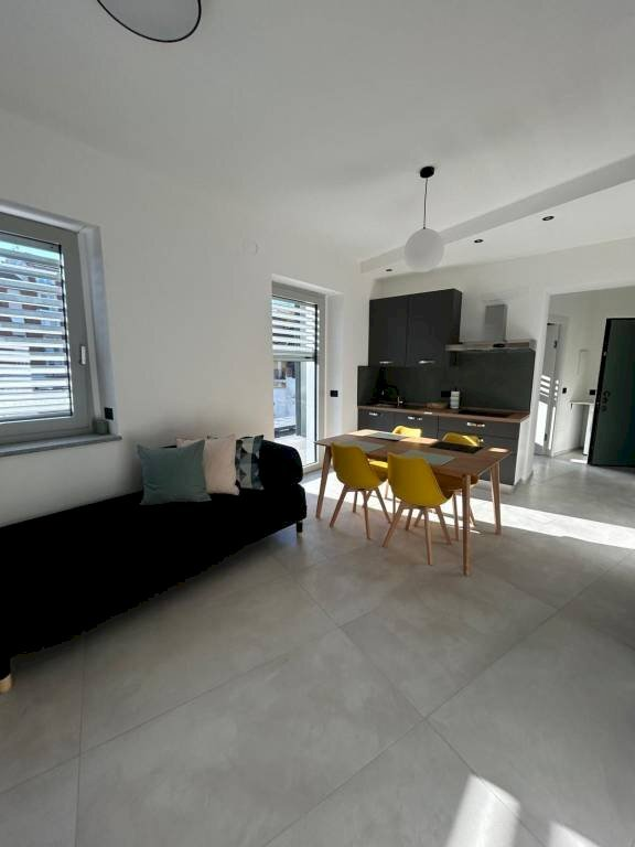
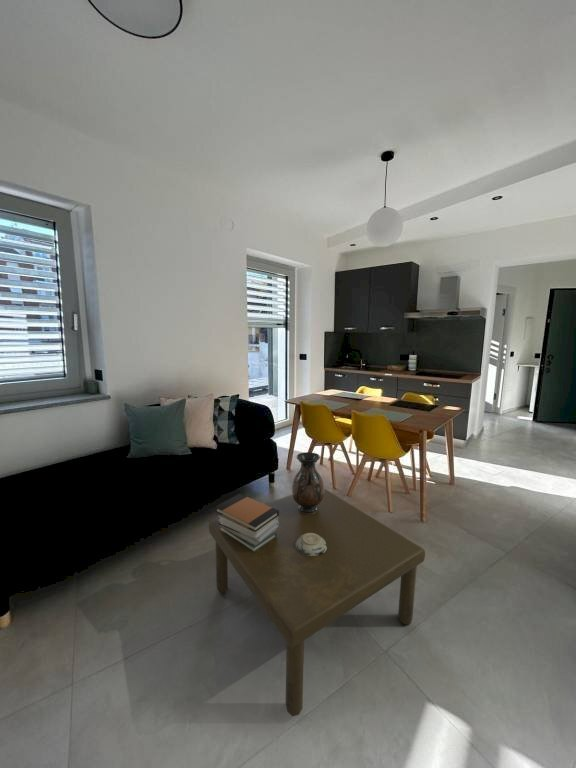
+ decorative bowl (311, 541)
+ coffee table (309, 569)
+ vase (308, 482)
+ book stack (247, 520)
